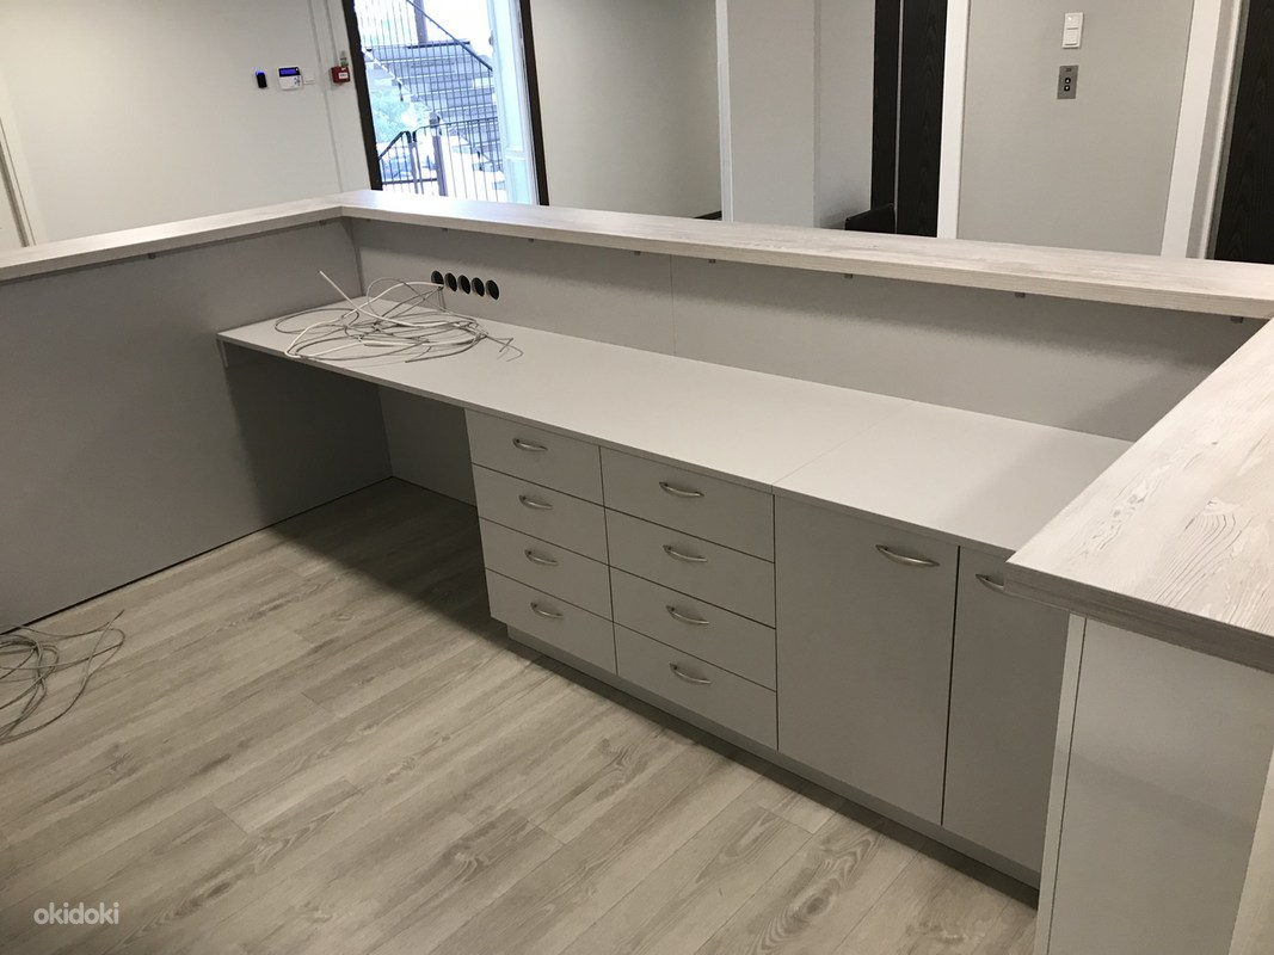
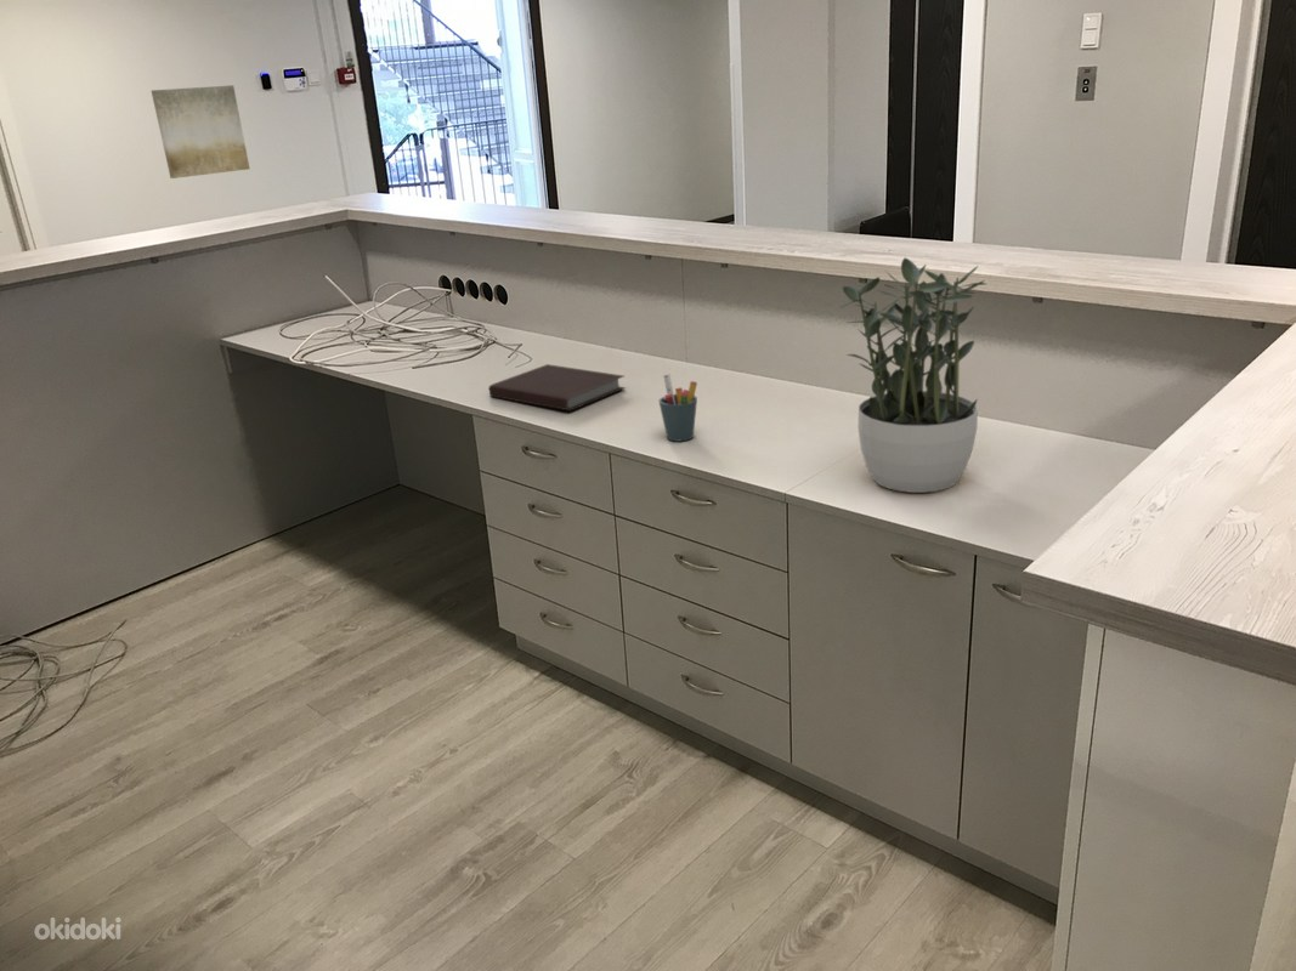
+ pen holder (679, 408)
+ notebook (556, 386)
+ potted plant (909, 368)
+ wall art (202, 131)
